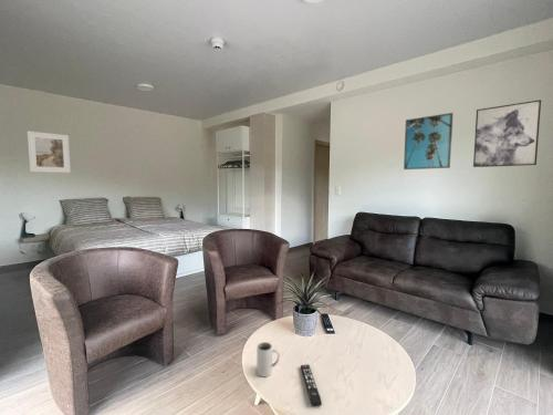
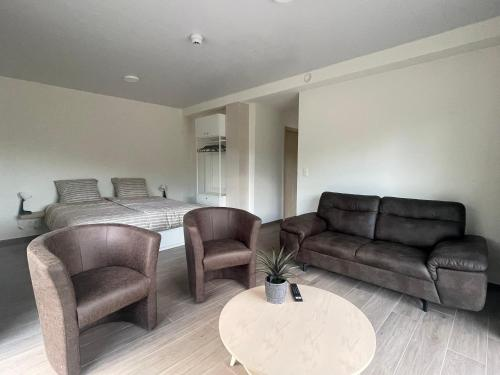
- wall art (504, 135)
- remote control (310, 383)
- mug (268, 359)
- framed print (427, 143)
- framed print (50, 153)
